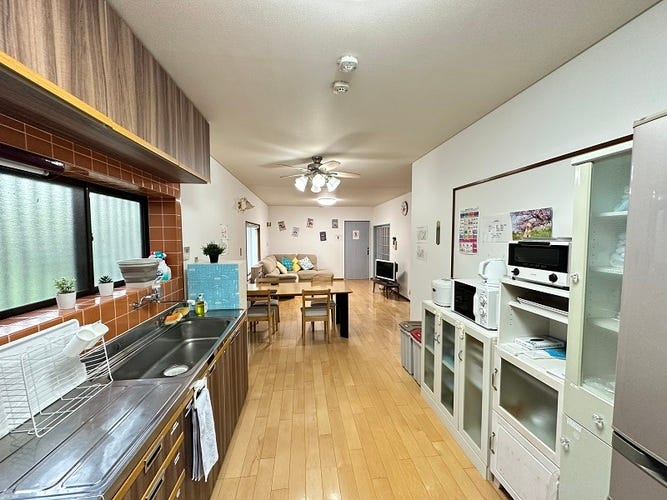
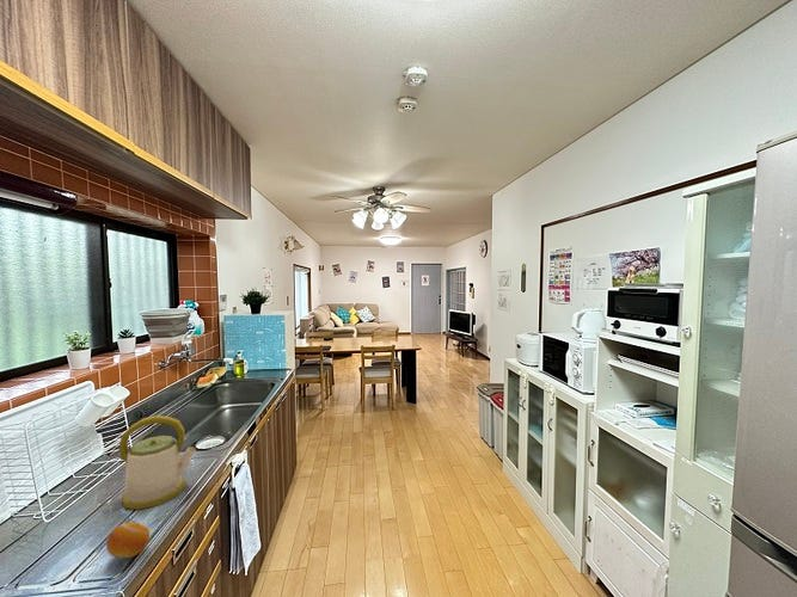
+ kettle (159, 454)
+ fruit (129, 538)
